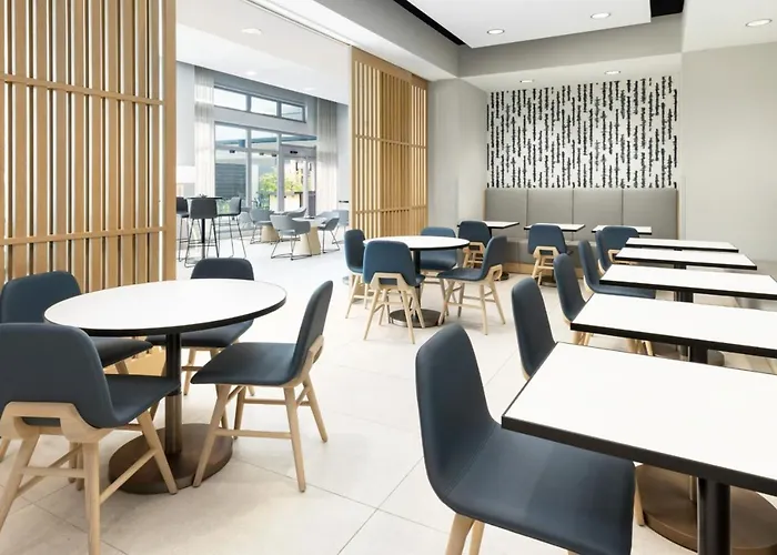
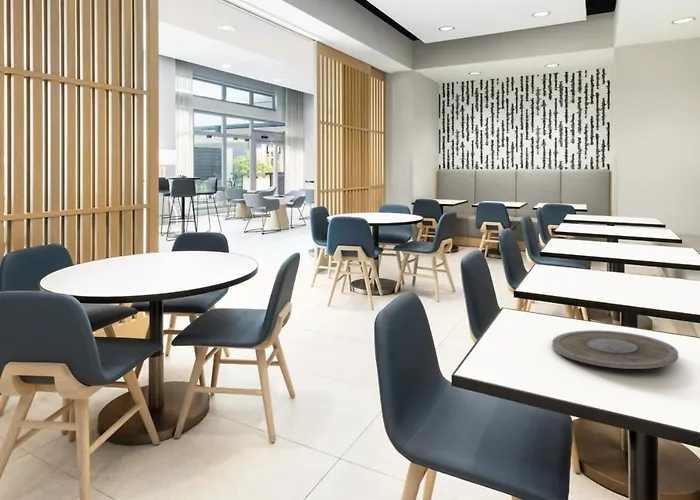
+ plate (611, 346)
